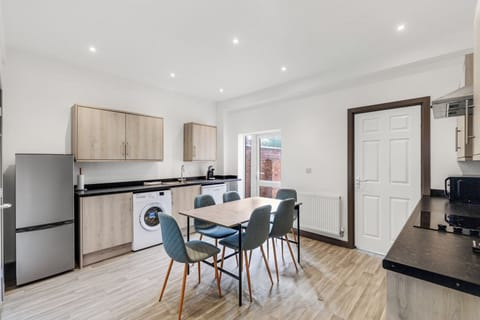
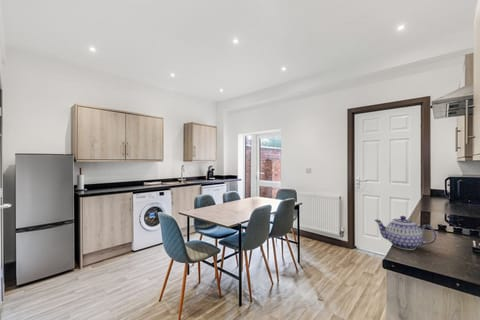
+ teapot (403, 230)
